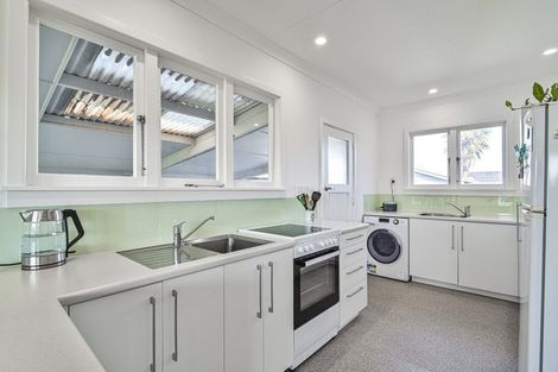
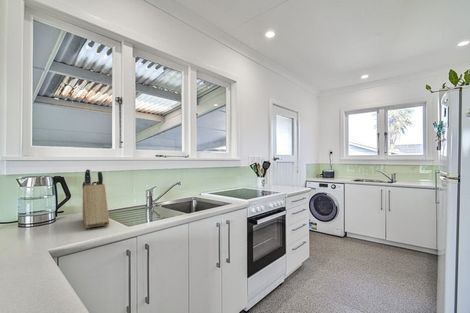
+ knife block (94, 195)
